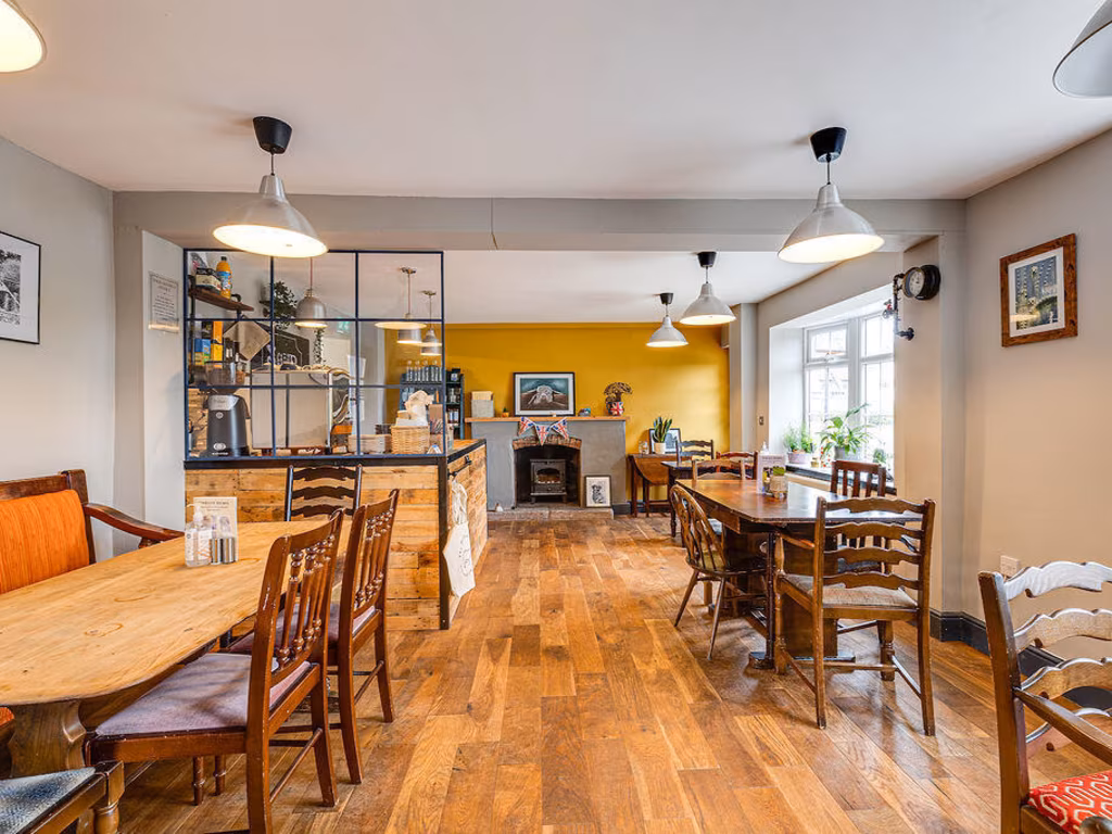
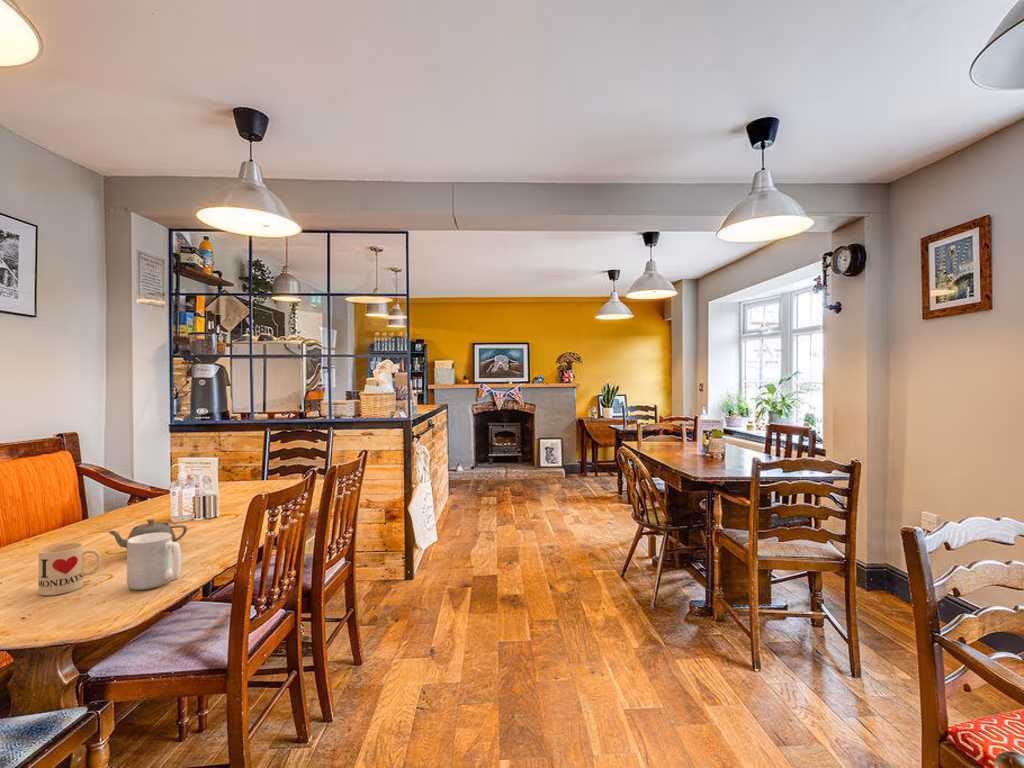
+ teapot (148, 533)
+ mug (155, 560)
+ mug (70, 566)
